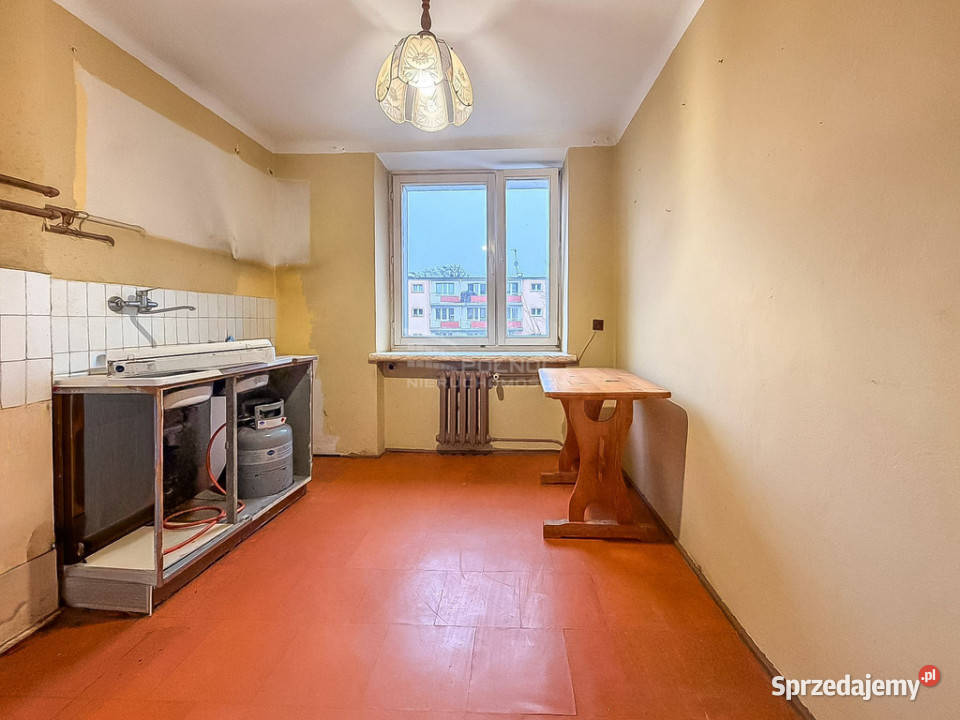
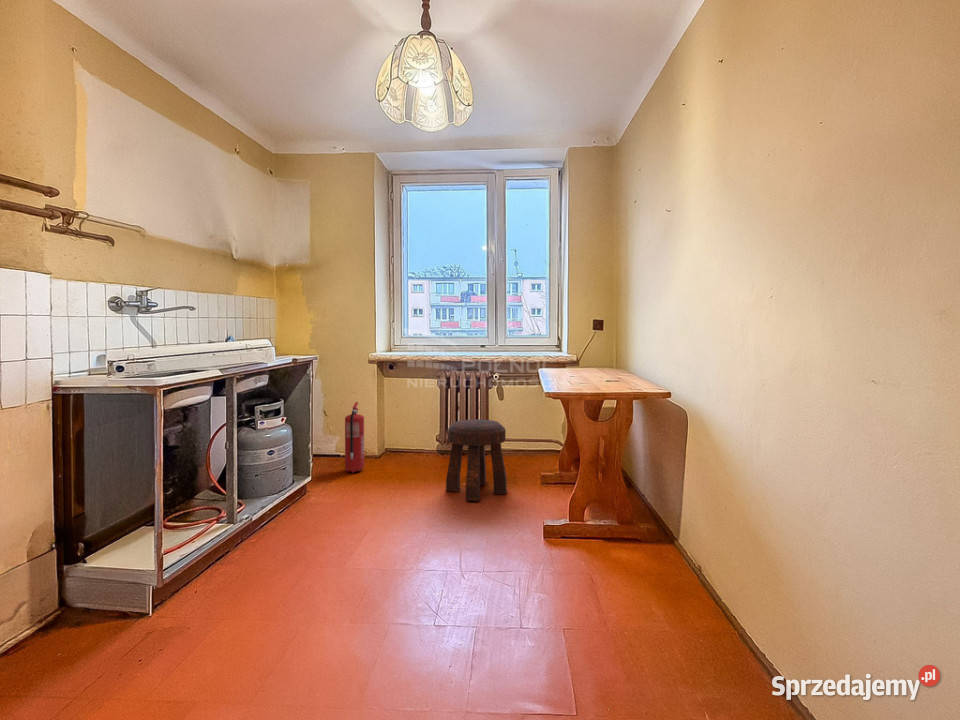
+ stool (476, 456)
+ fire extinguisher (354, 437)
